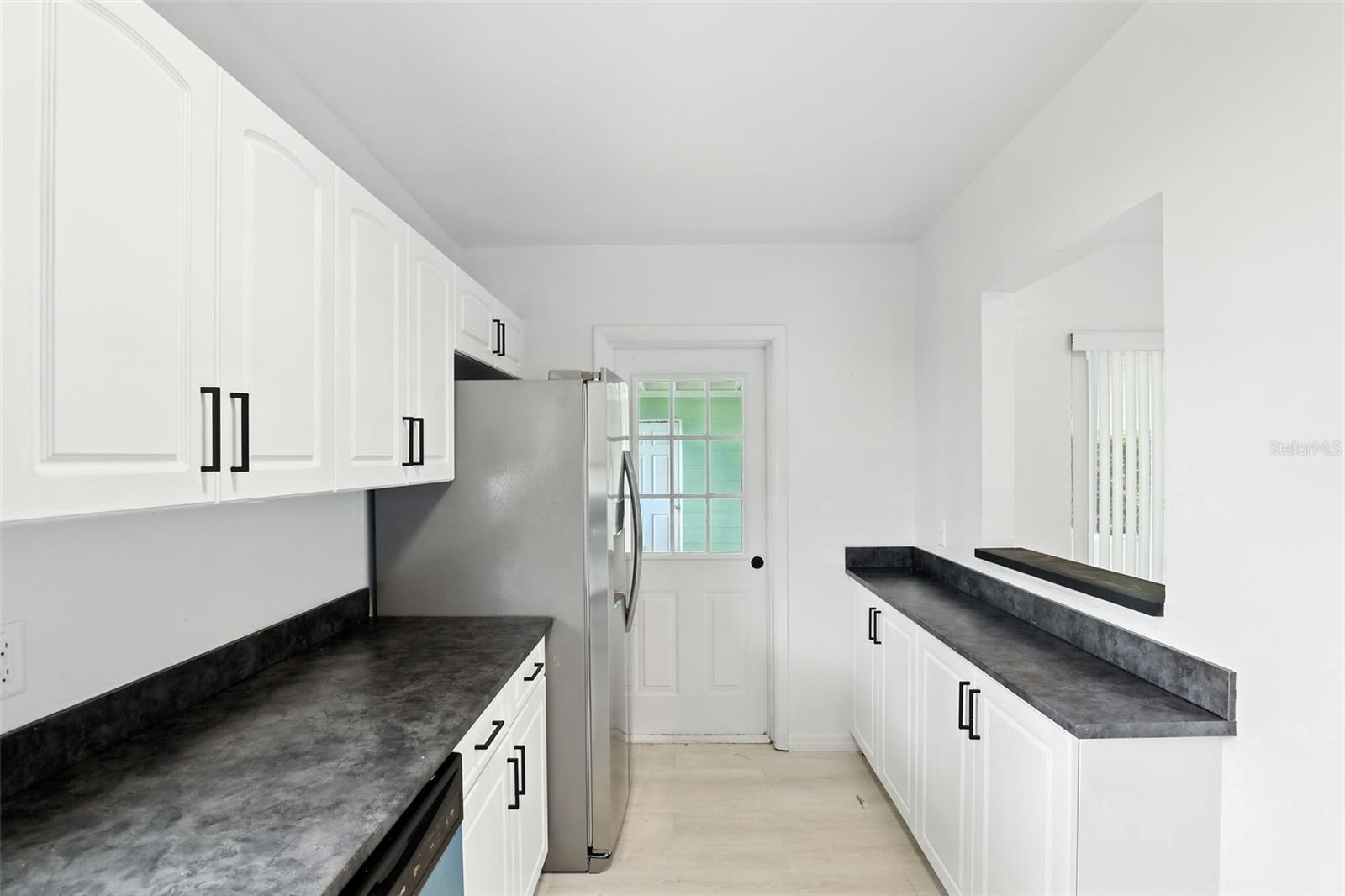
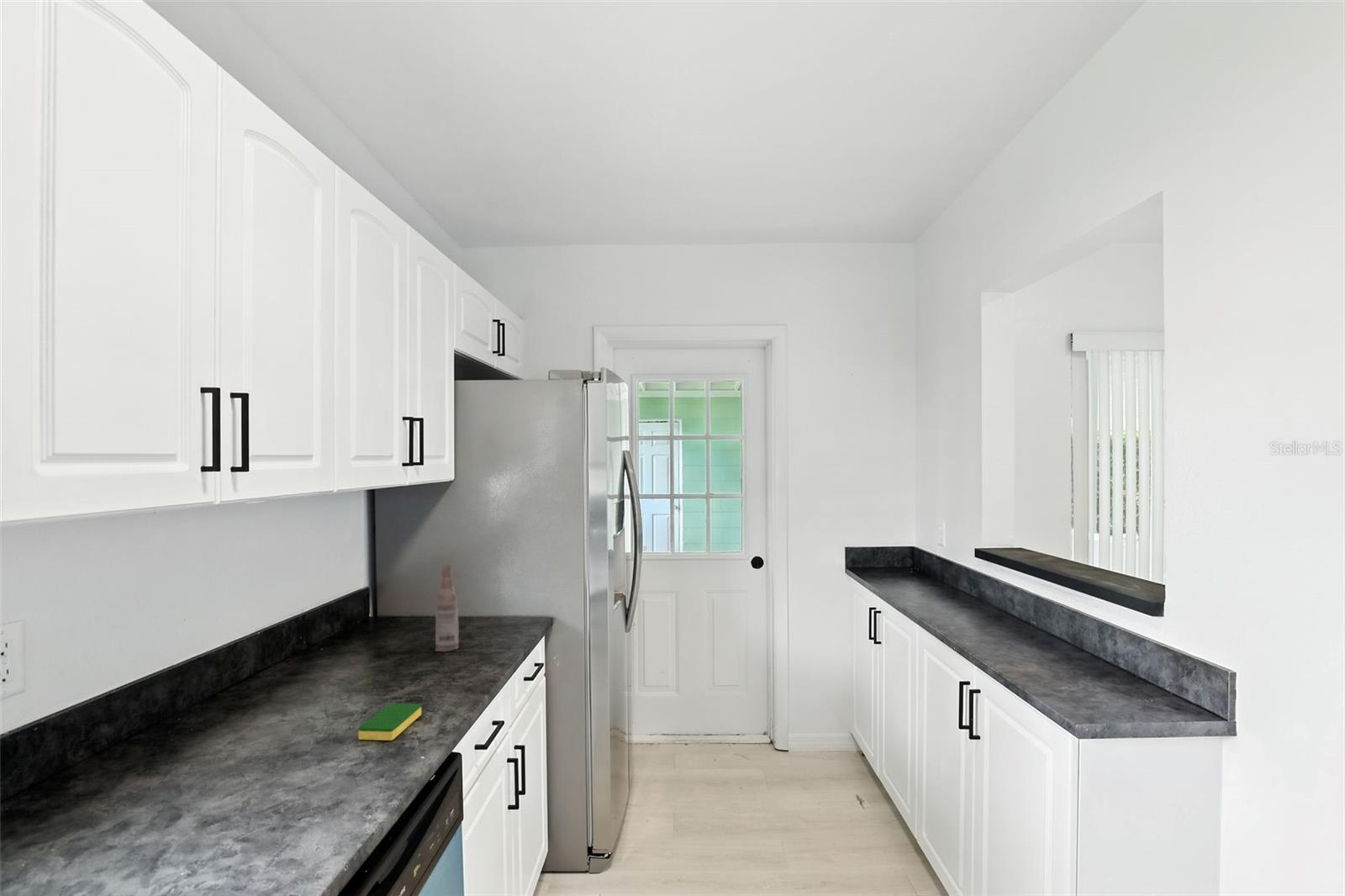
+ dish sponge (391, 720)
+ bottle (446, 605)
